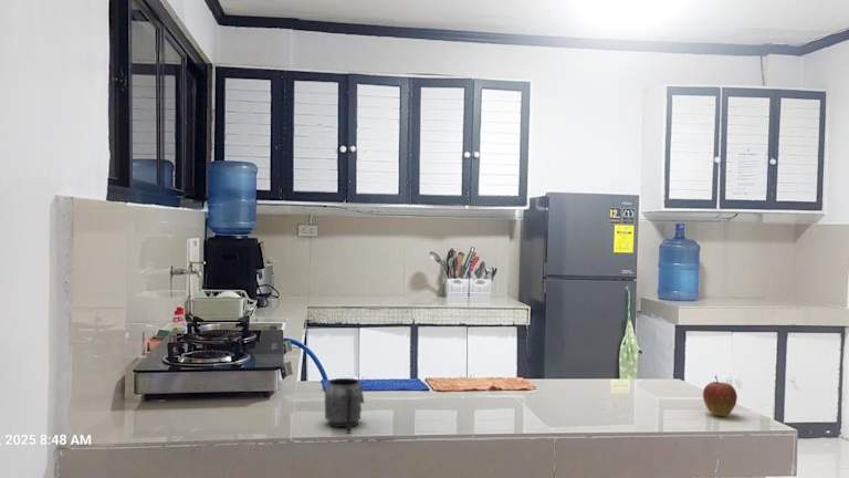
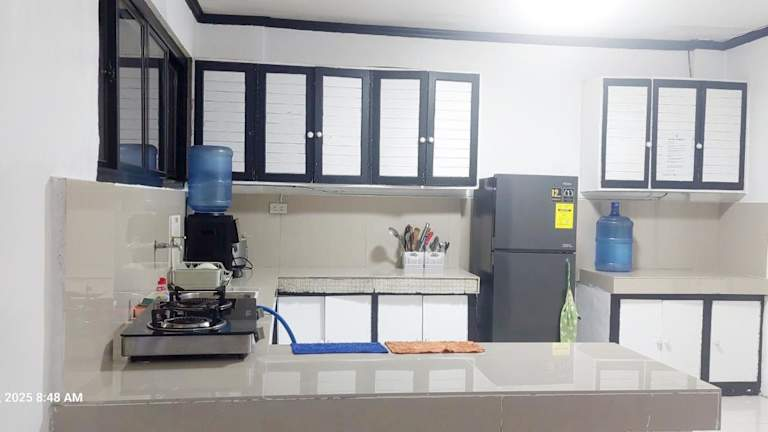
- apple (720, 395)
- mug (345, 404)
